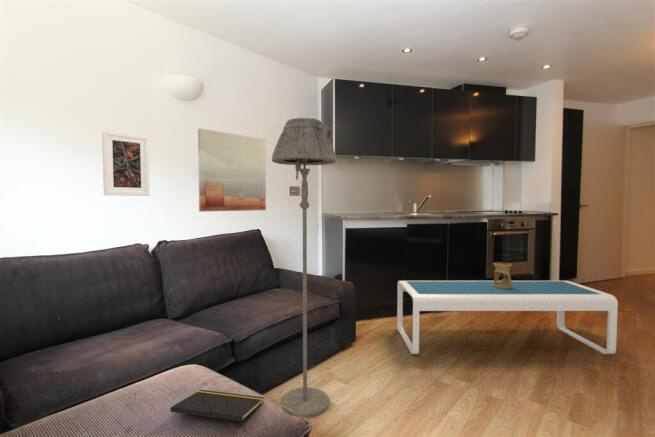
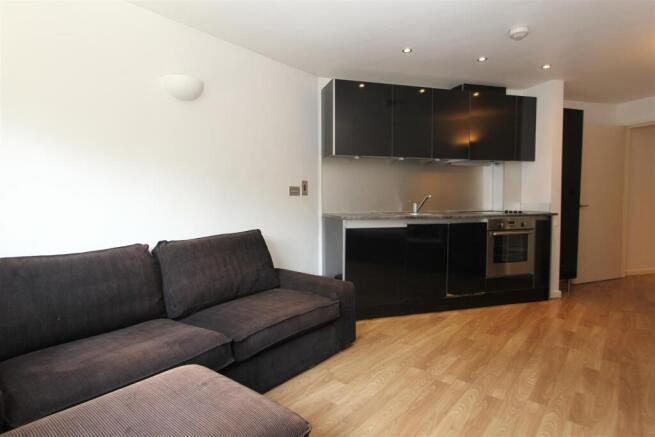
- coffee table (496, 310)
- oil burner (503, 273)
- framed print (126, 164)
- notepad (219, 404)
- wall art (234, 172)
- floor lamp (304, 264)
